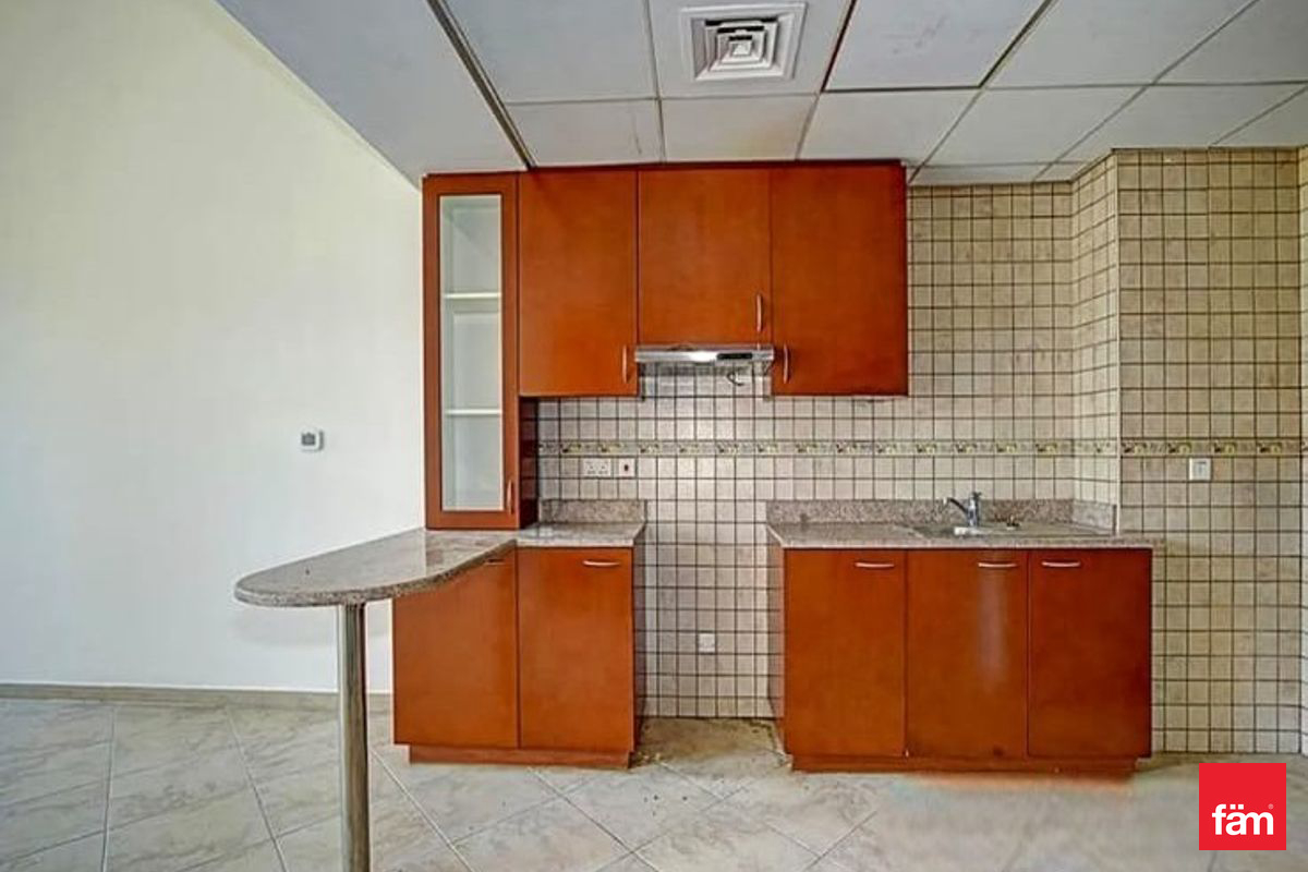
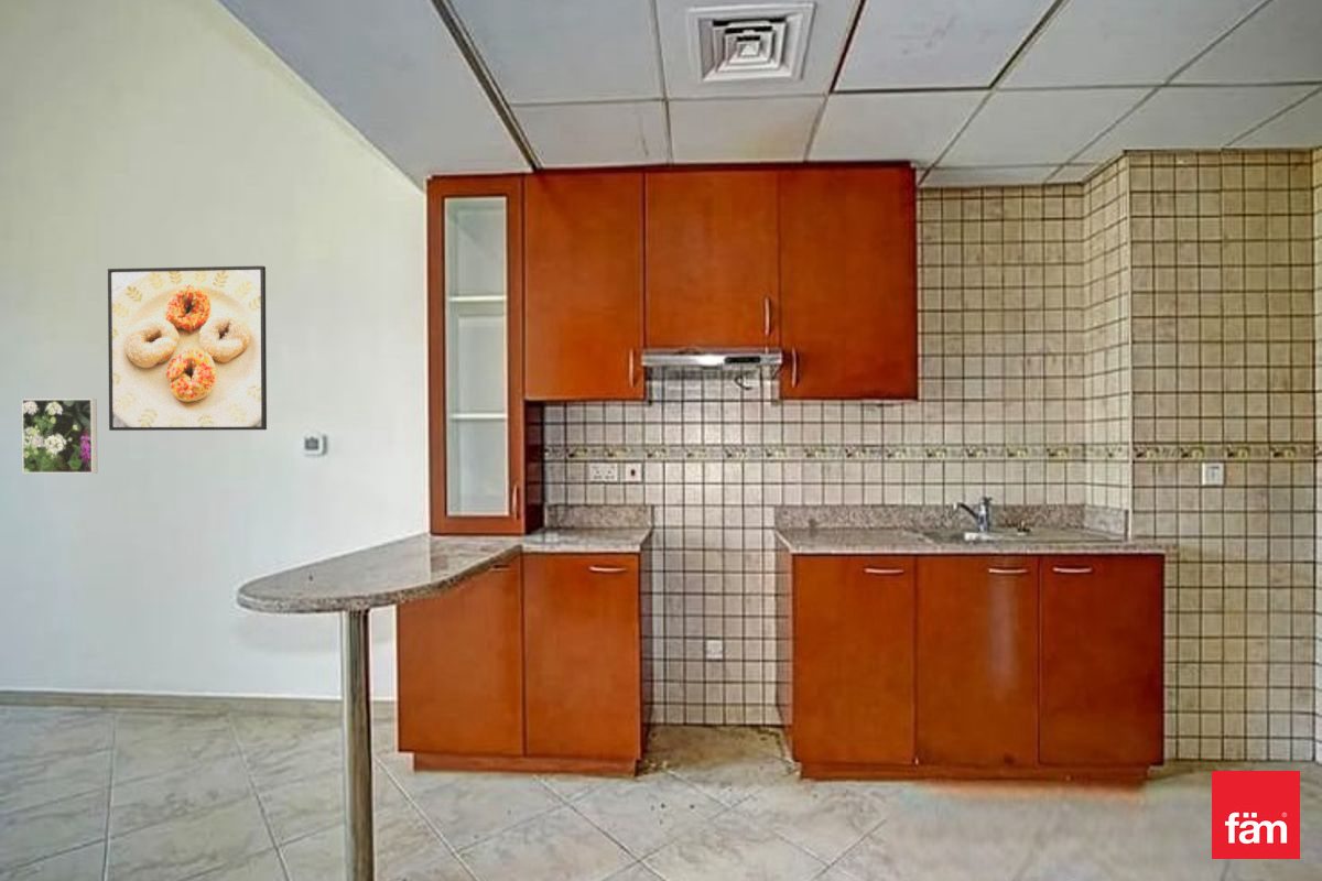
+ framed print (59, 436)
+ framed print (186, 348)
